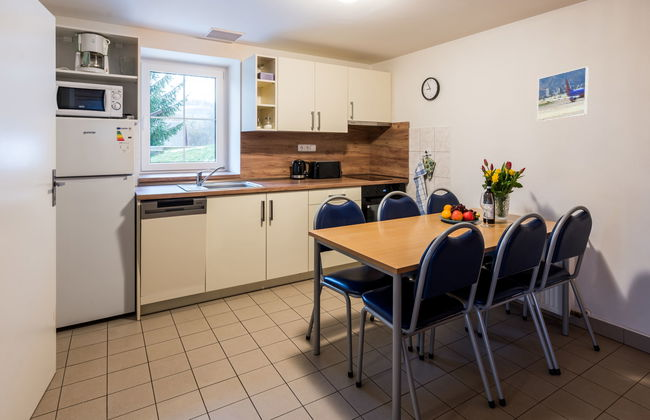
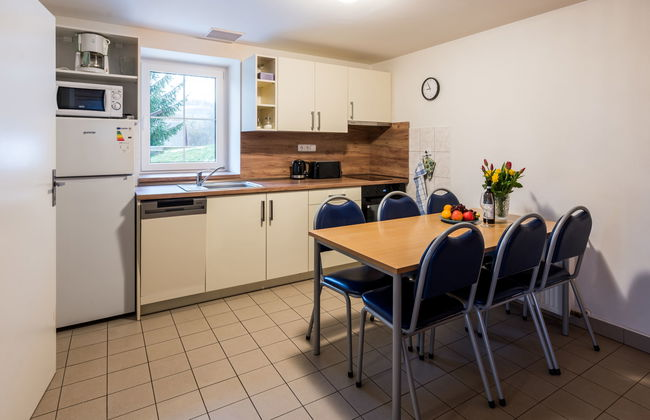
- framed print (561, 95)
